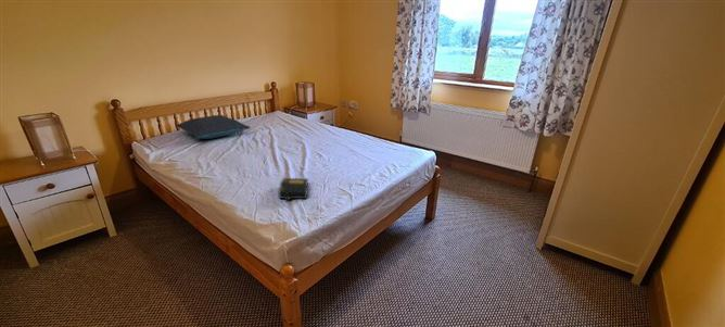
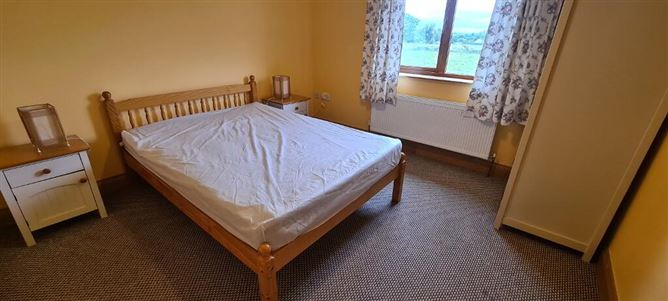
- book (293, 188)
- pillow (212, 126)
